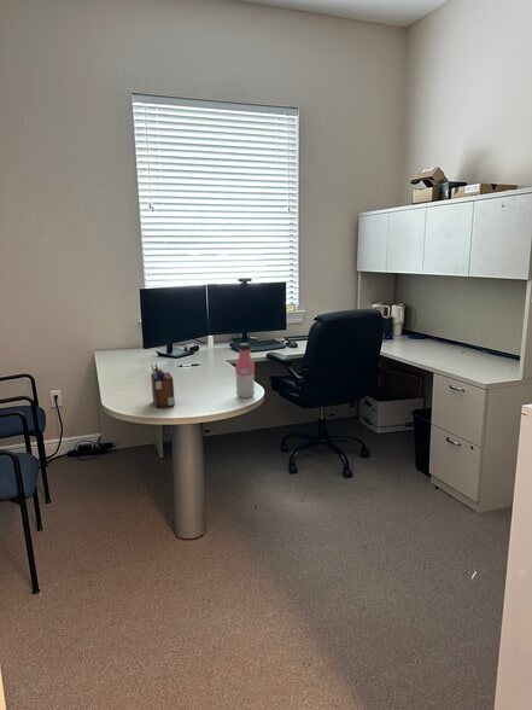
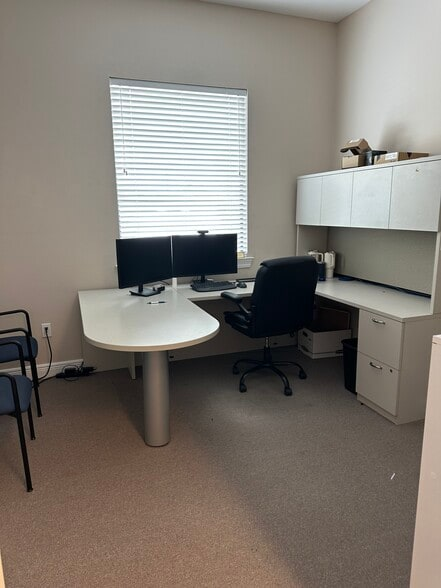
- desk organizer (162, 384)
- water bottle (245, 369)
